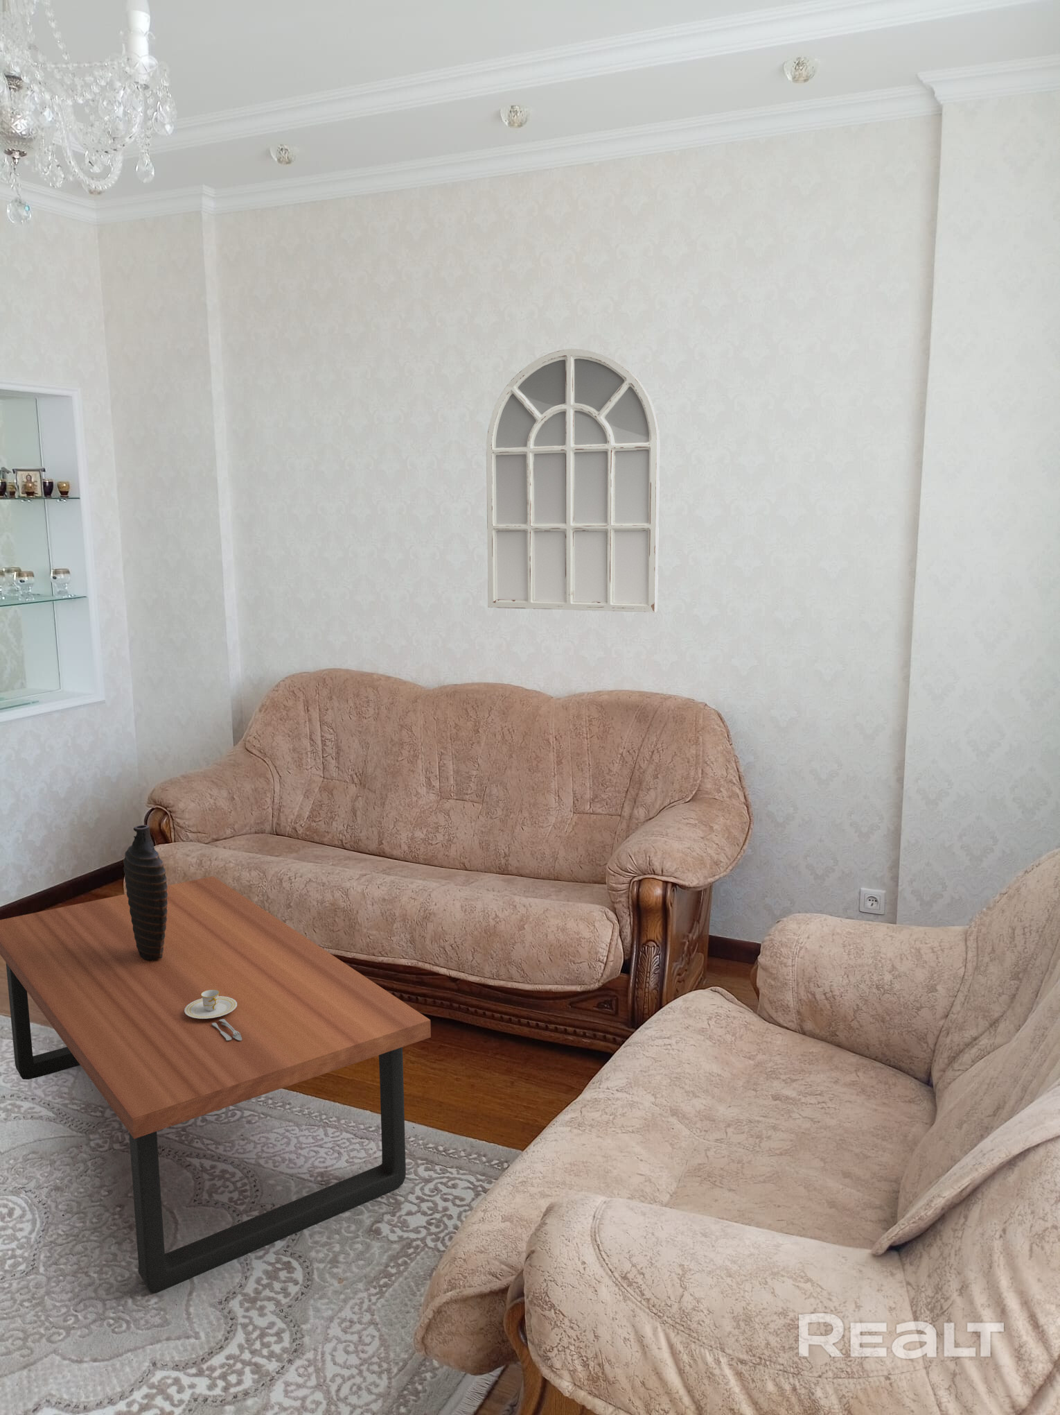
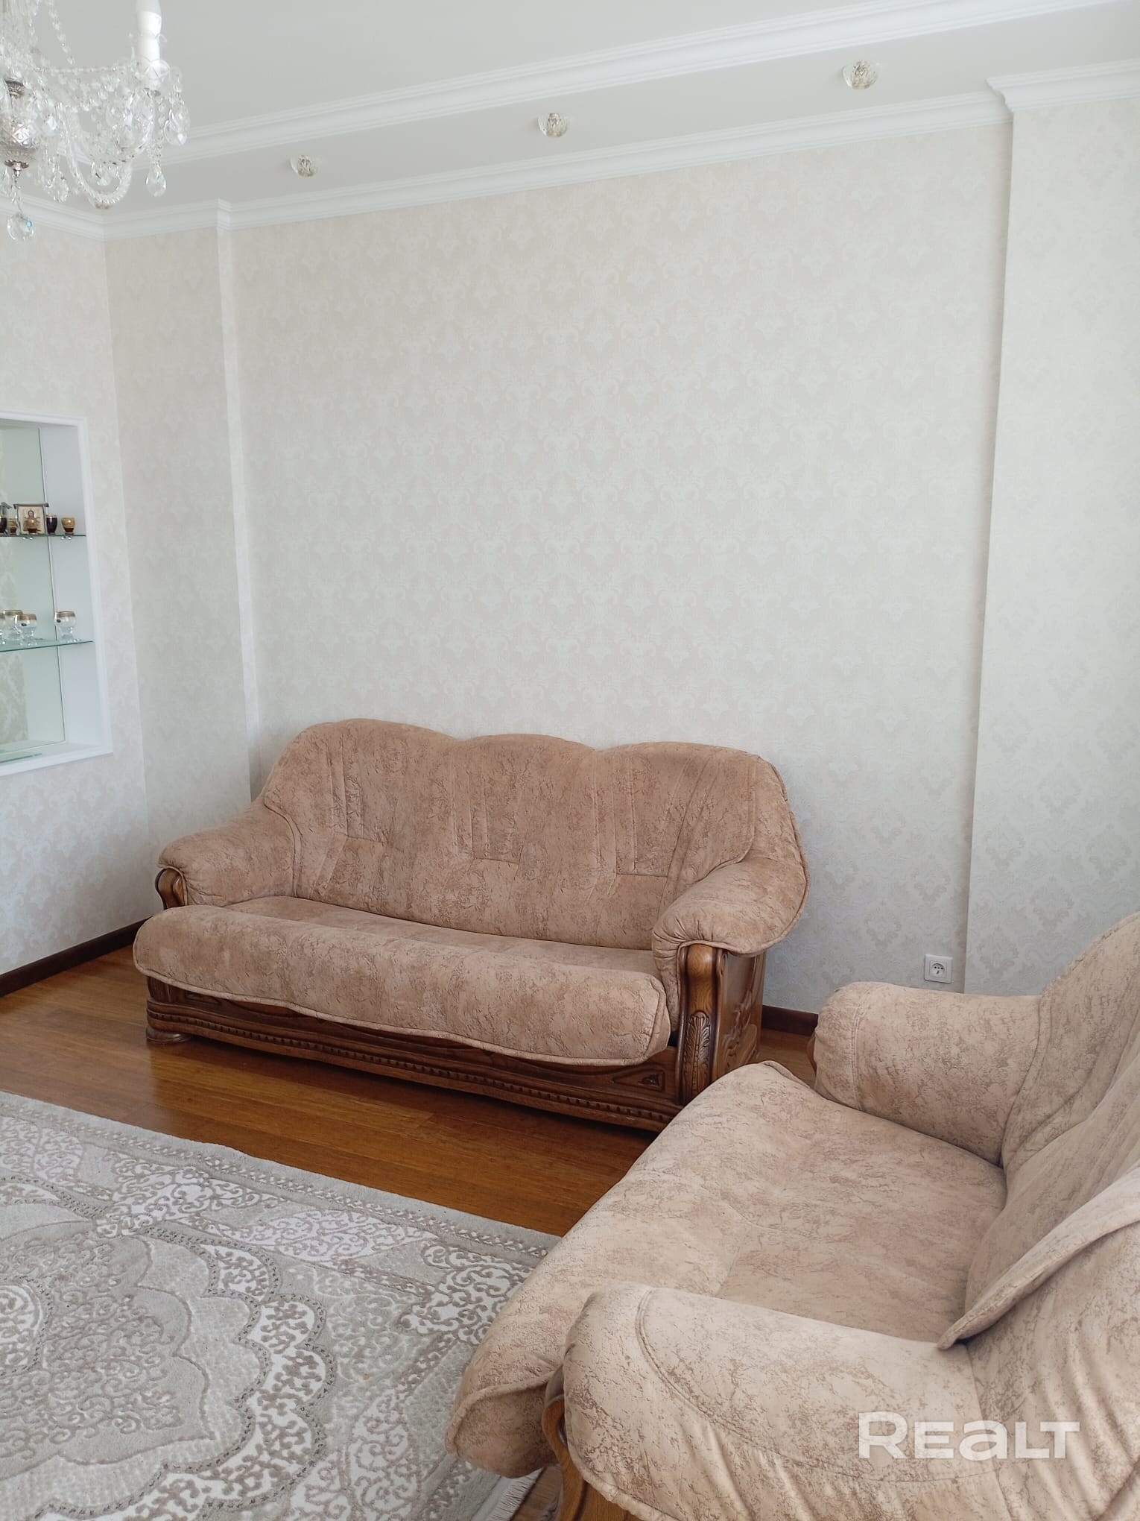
- mirror (570, 482)
- decorative vase (146, 891)
- coffee table (188, 1046)
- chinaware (220, 1012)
